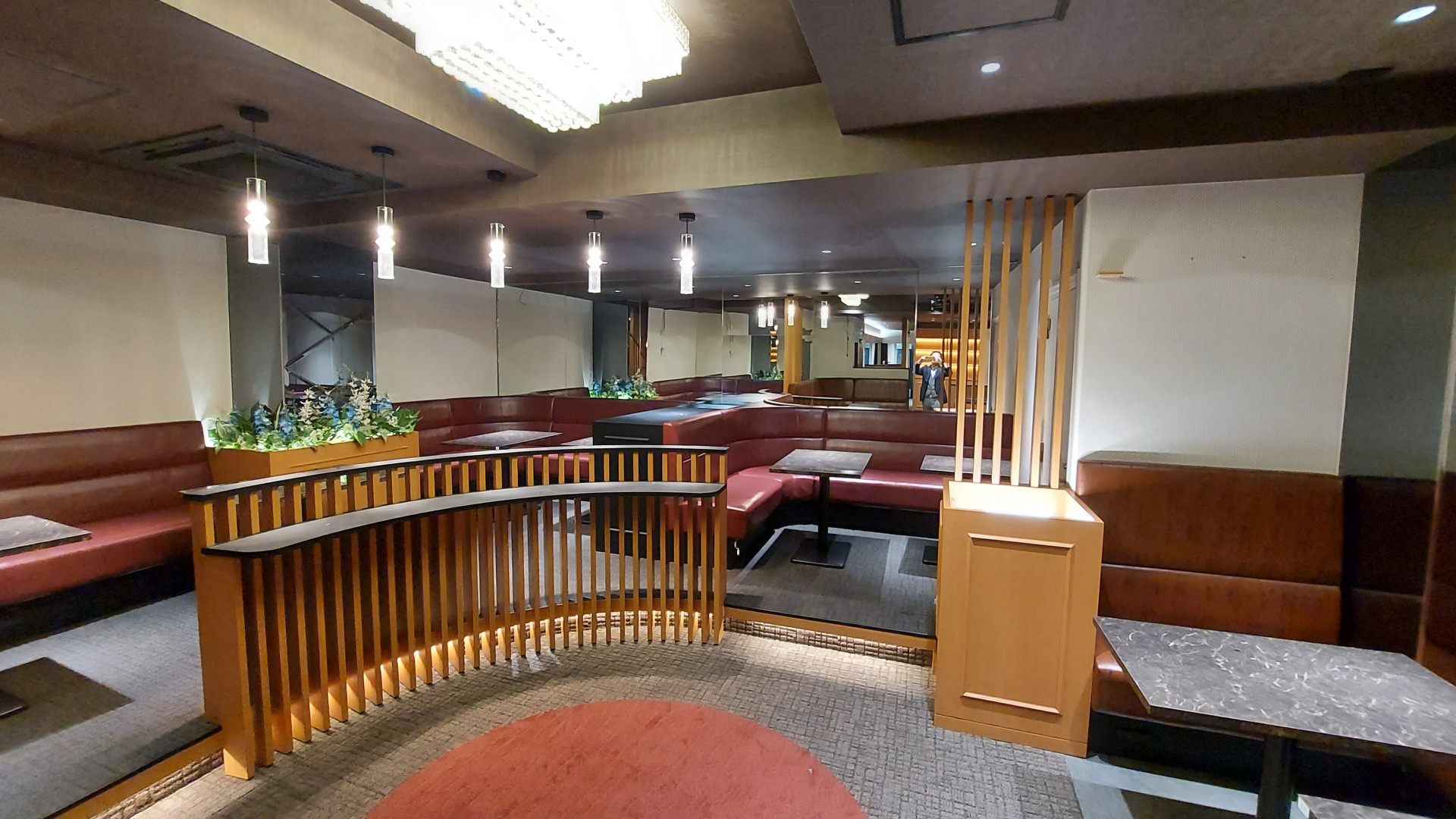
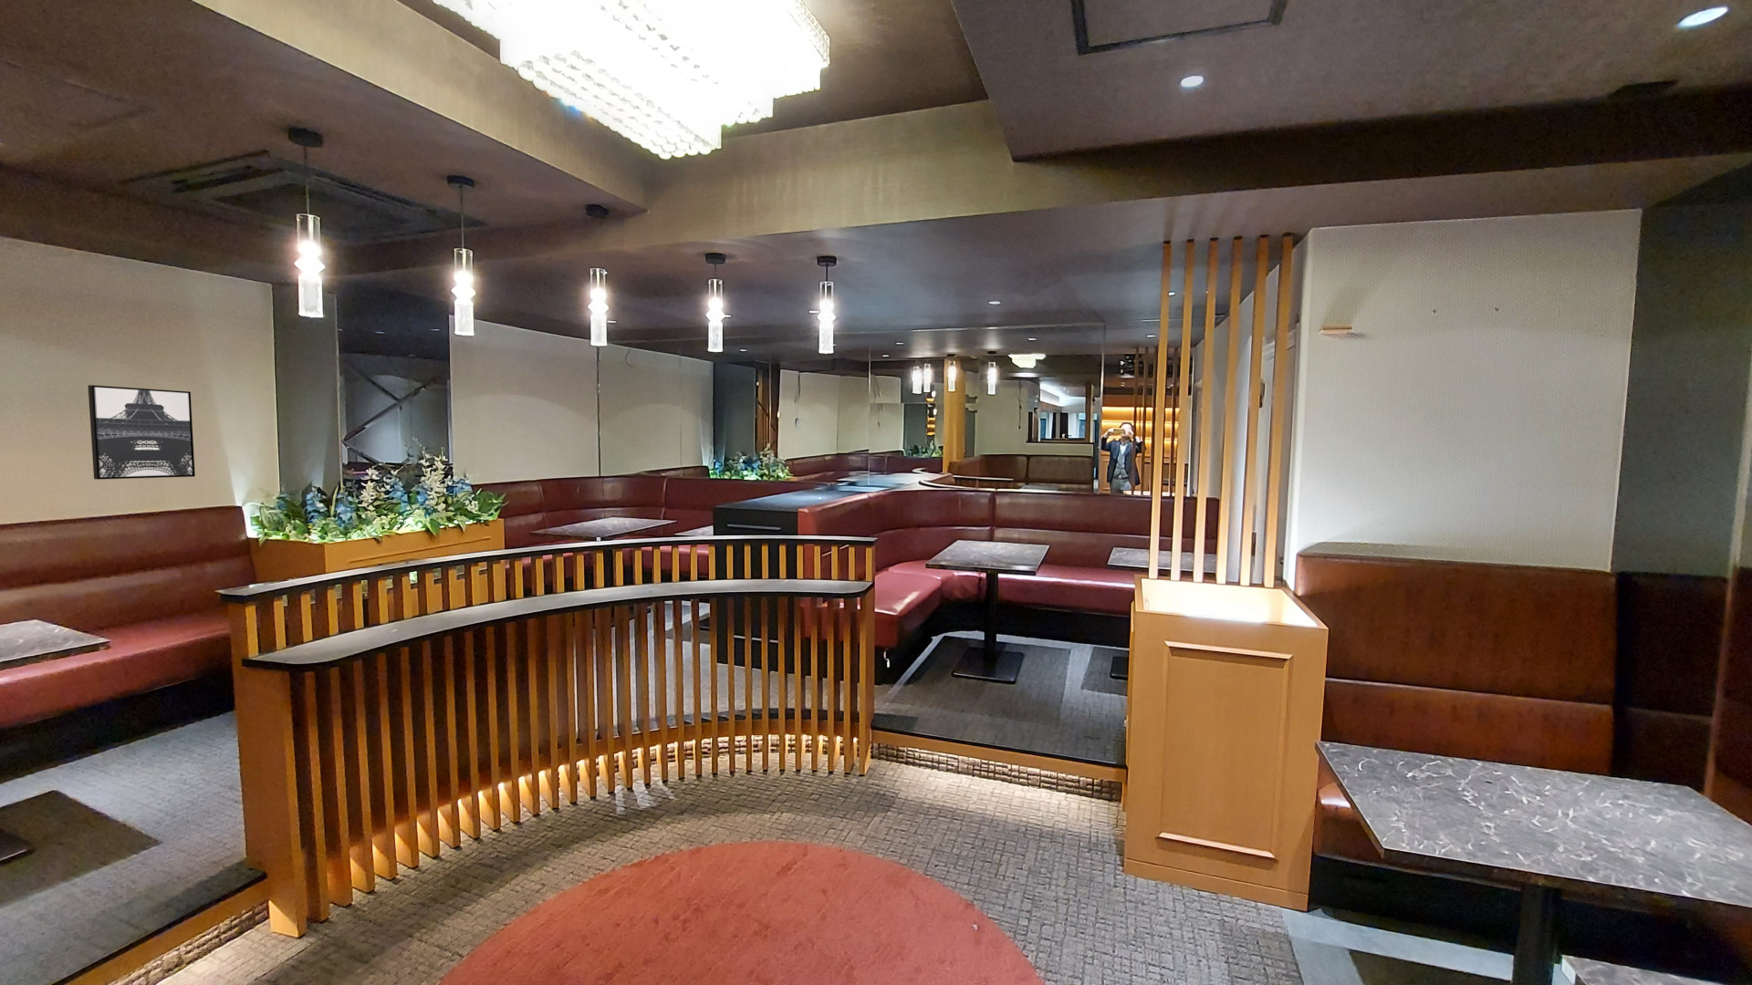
+ wall art (144, 433)
